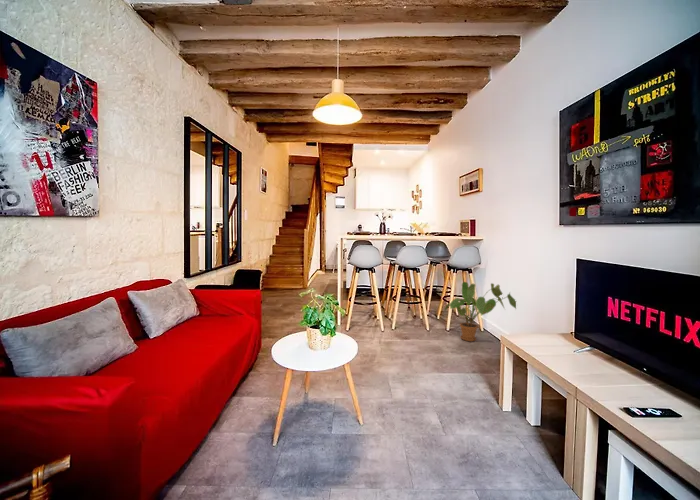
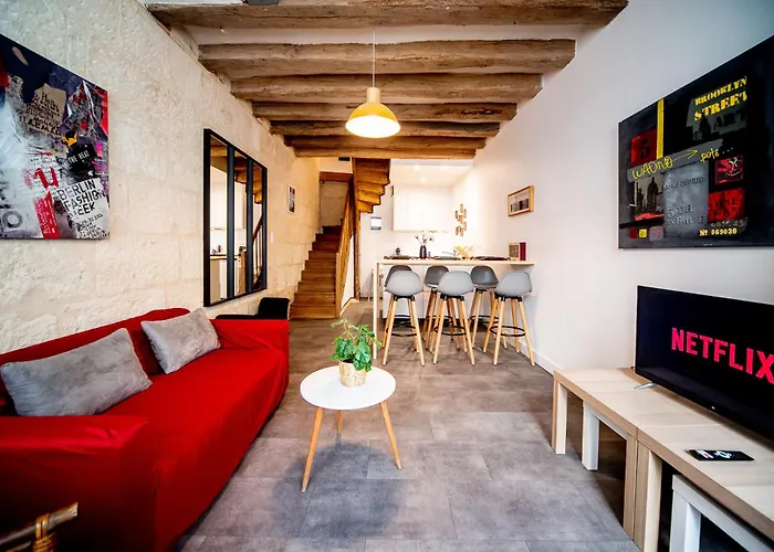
- house plant (478, 311)
